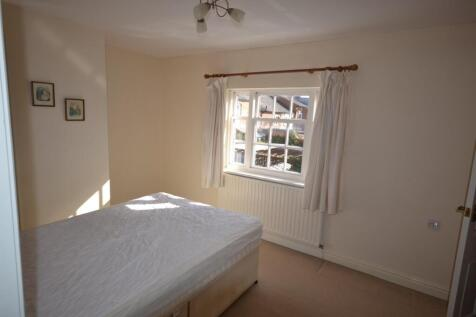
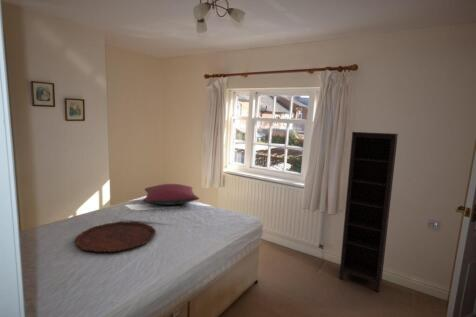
+ tray (117, 235)
+ pillow (170, 193)
+ bookcase (367, 208)
